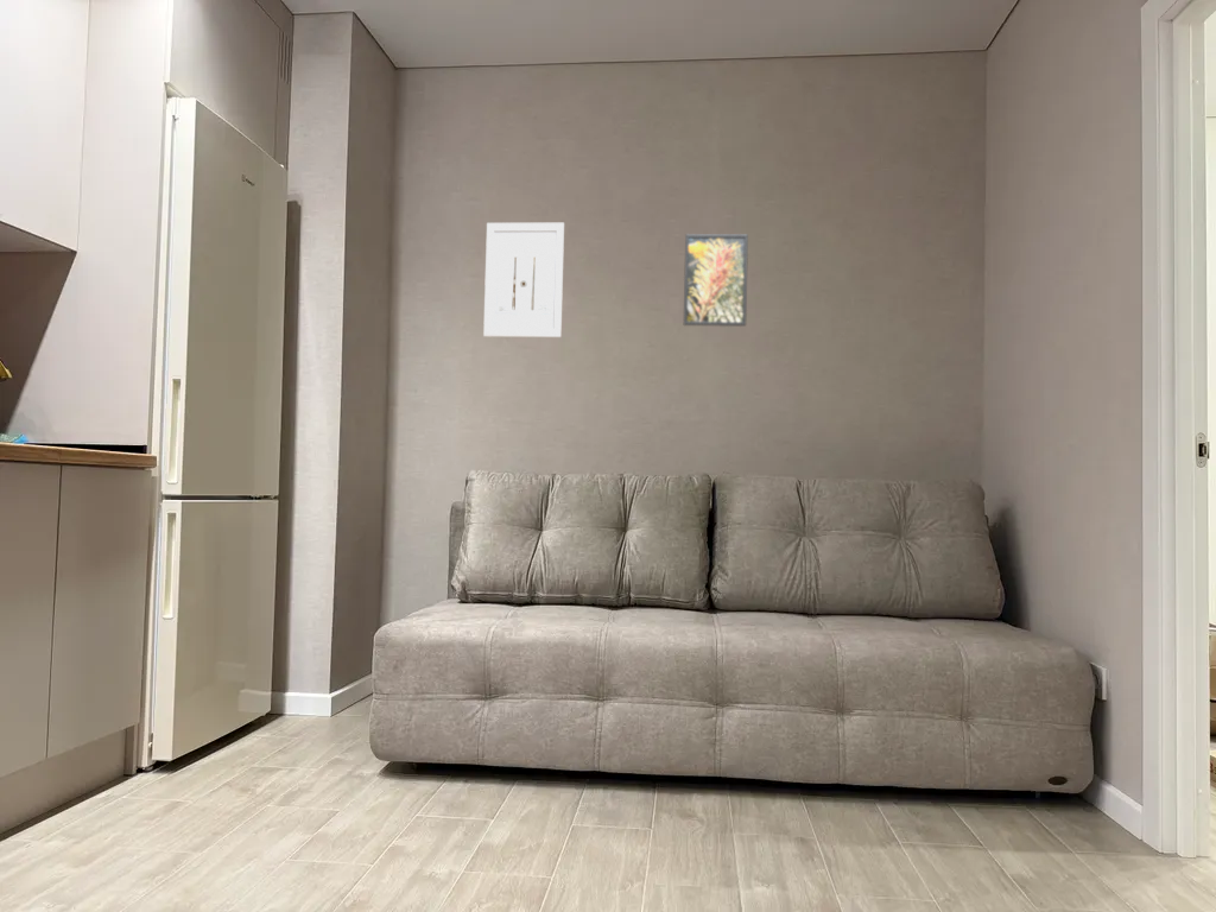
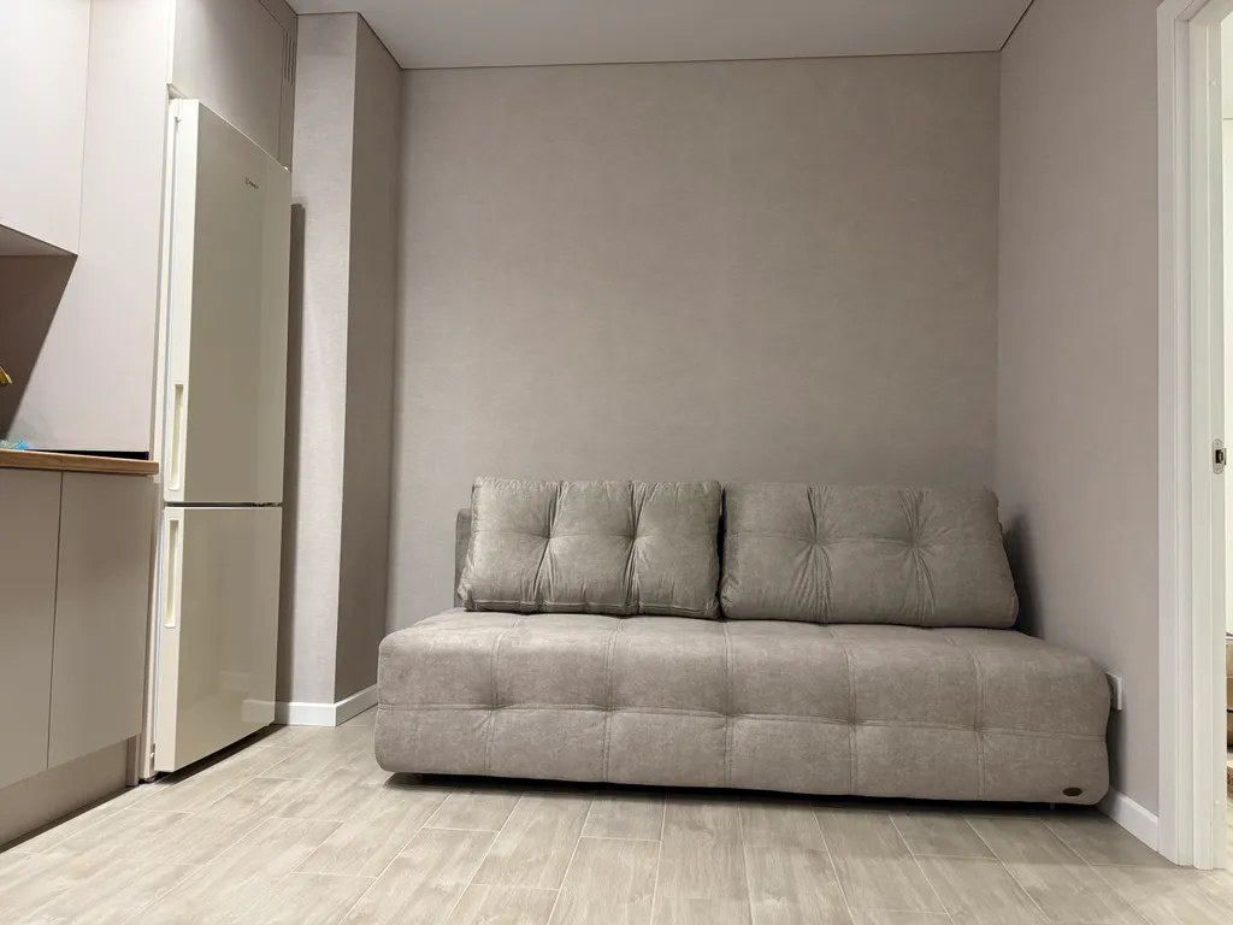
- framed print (715, 279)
- wall art (524, 279)
